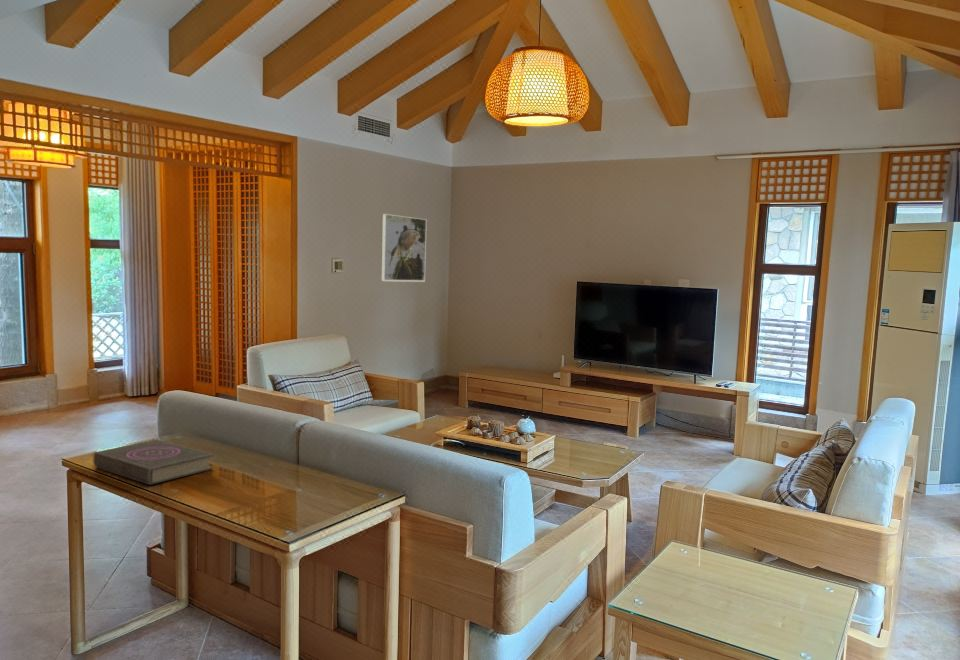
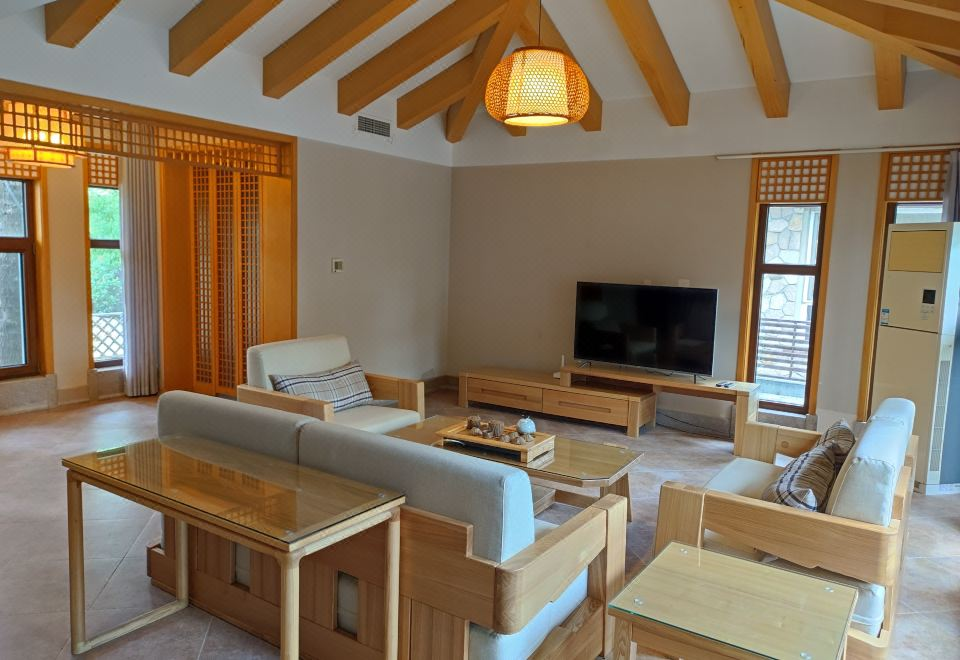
- book (153, 460)
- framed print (404, 249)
